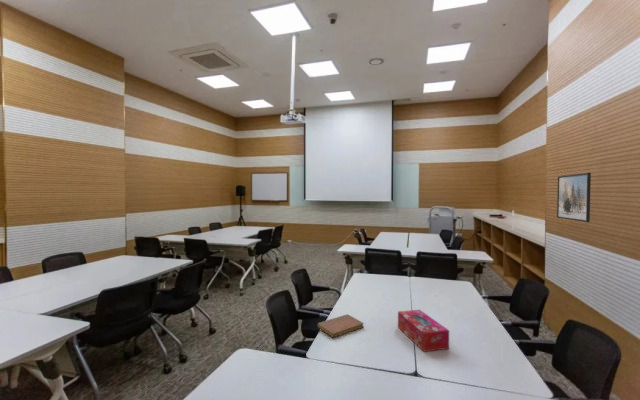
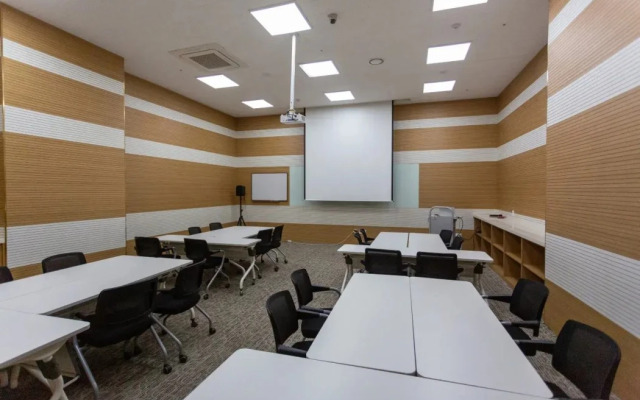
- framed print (572, 197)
- tissue box (421, 328)
- notebook (340, 324)
